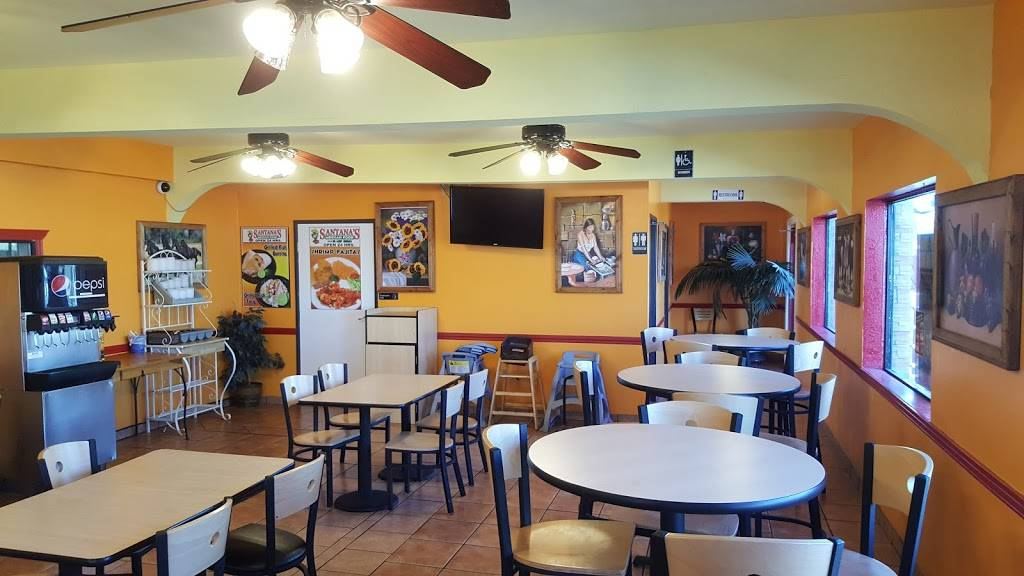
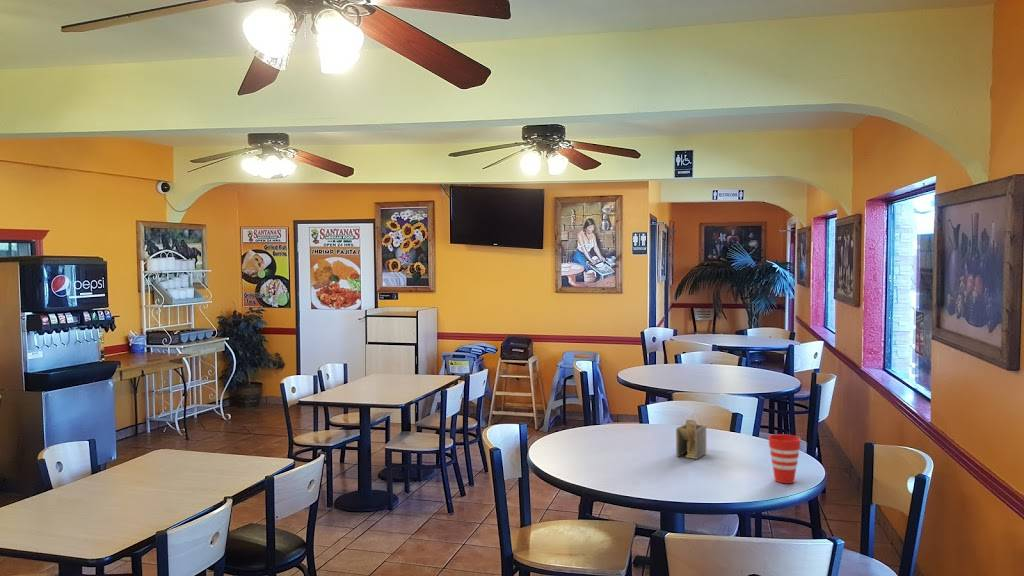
+ cup (784, 459)
+ napkin holder (691, 436)
